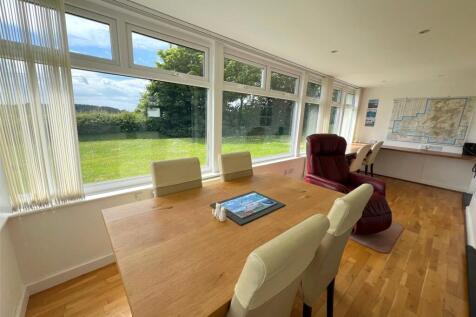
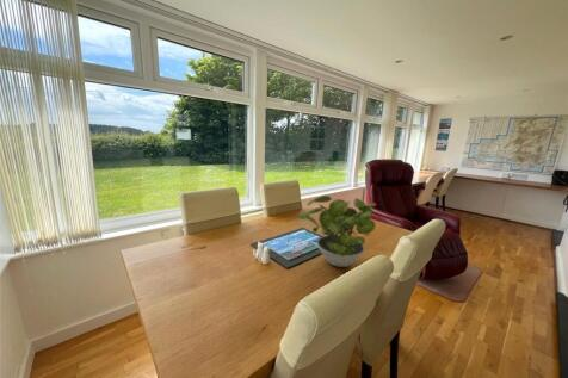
+ potted plant (338, 228)
